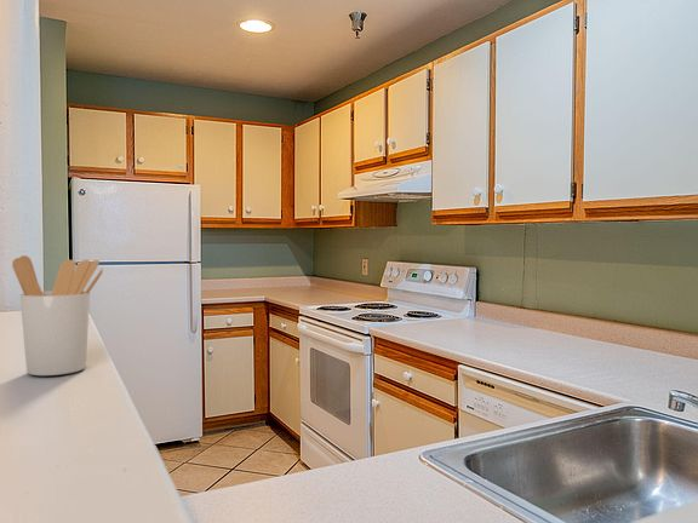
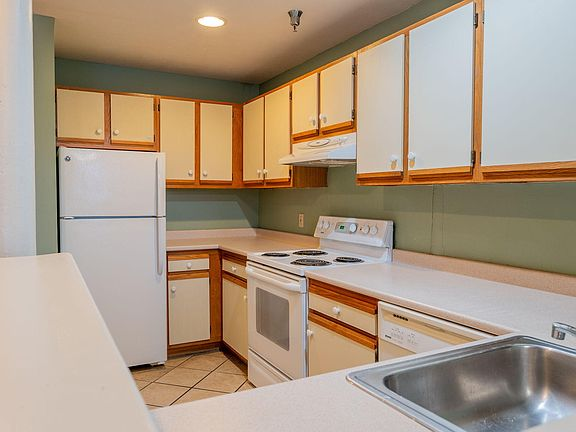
- utensil holder (63, 310)
